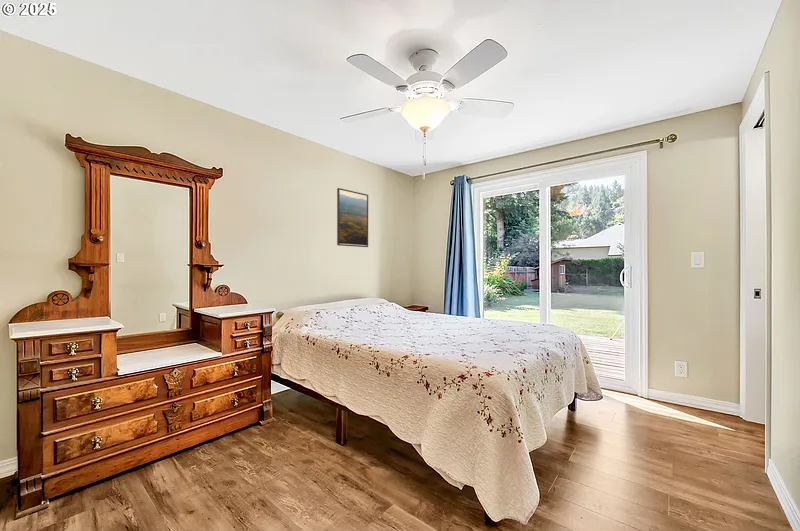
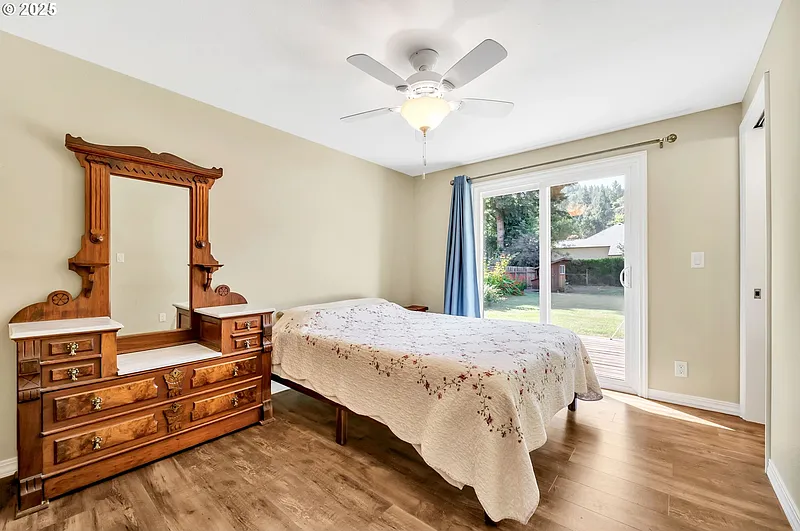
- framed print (353, 218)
